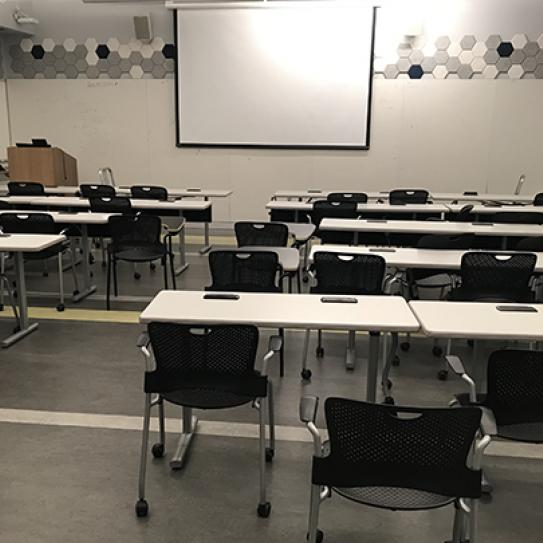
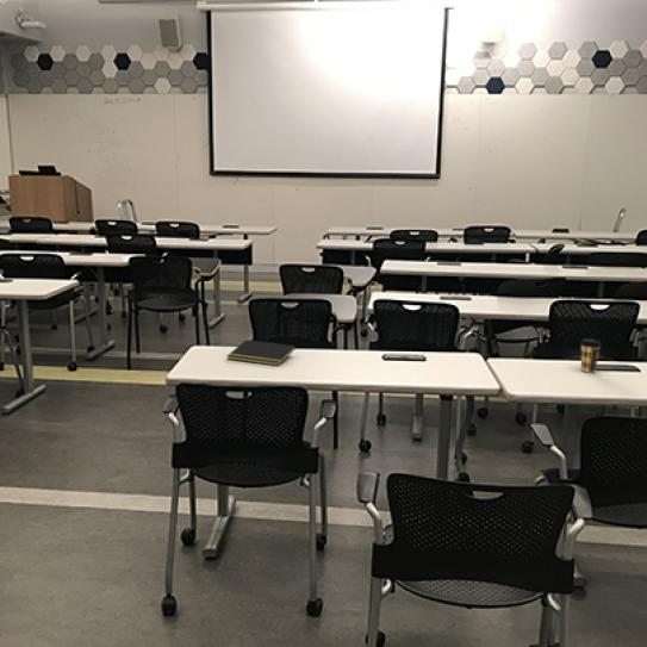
+ notepad (261, 352)
+ coffee cup (589, 355)
